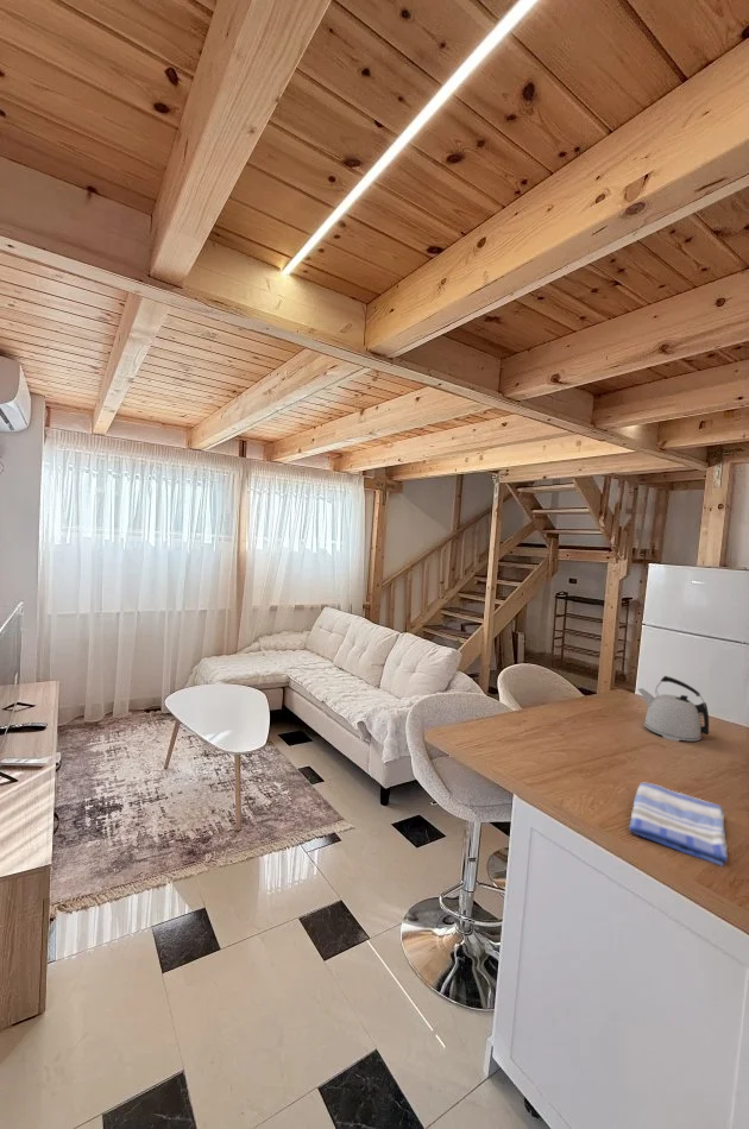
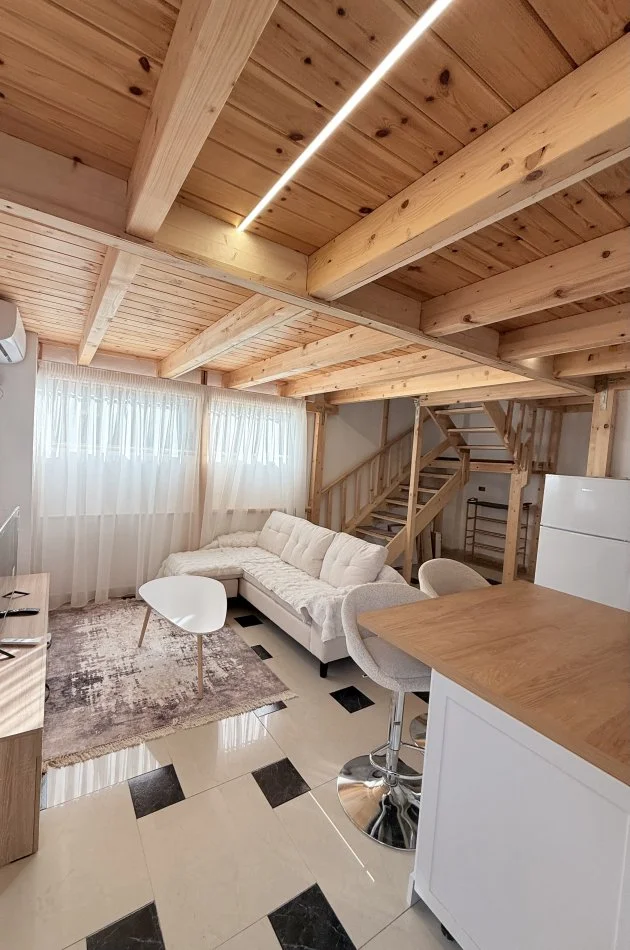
- kettle (673, 705)
- dish towel (678, 818)
